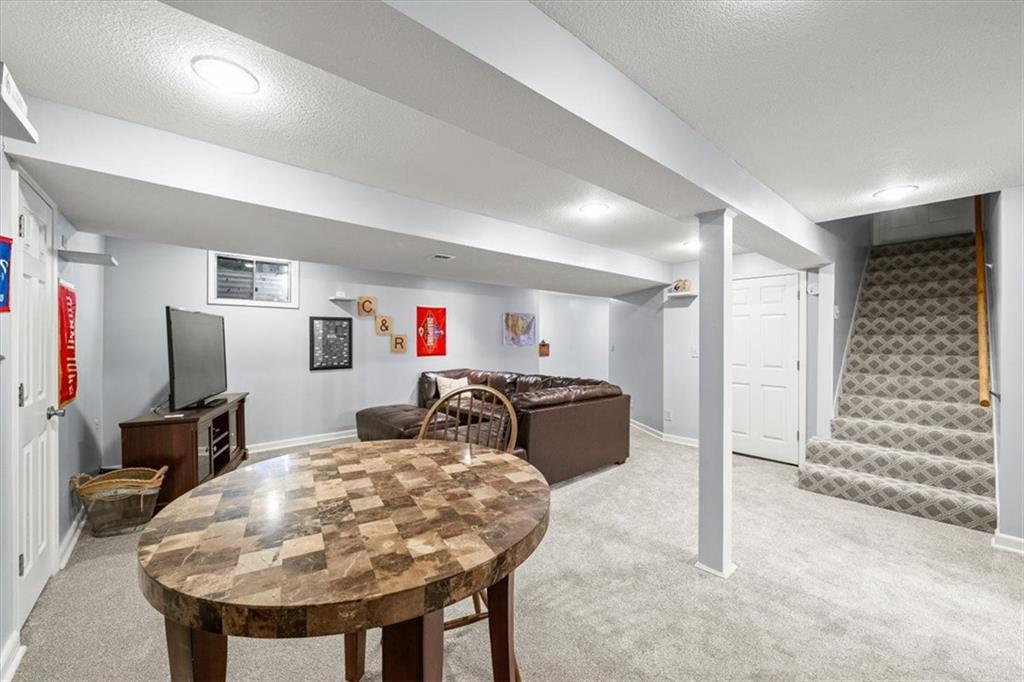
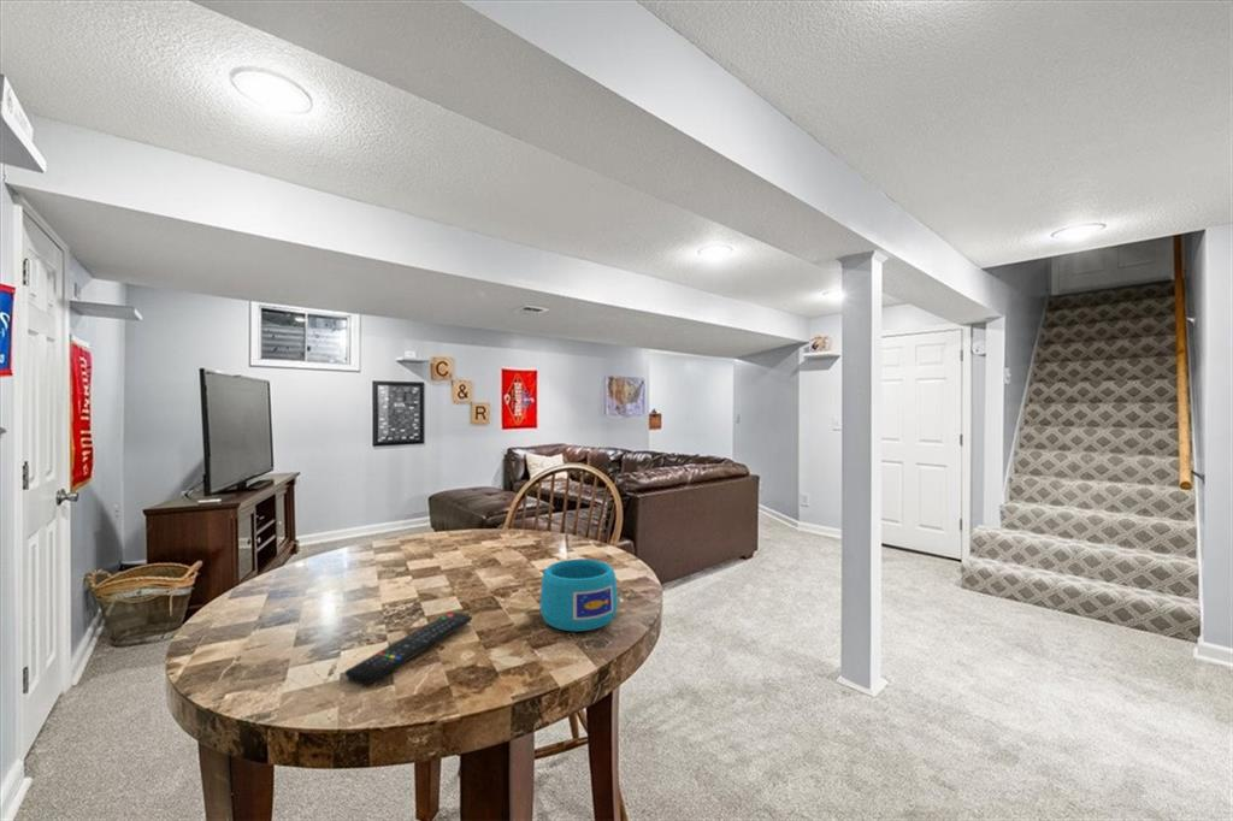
+ remote control (417, 643)
+ cup (574, 590)
